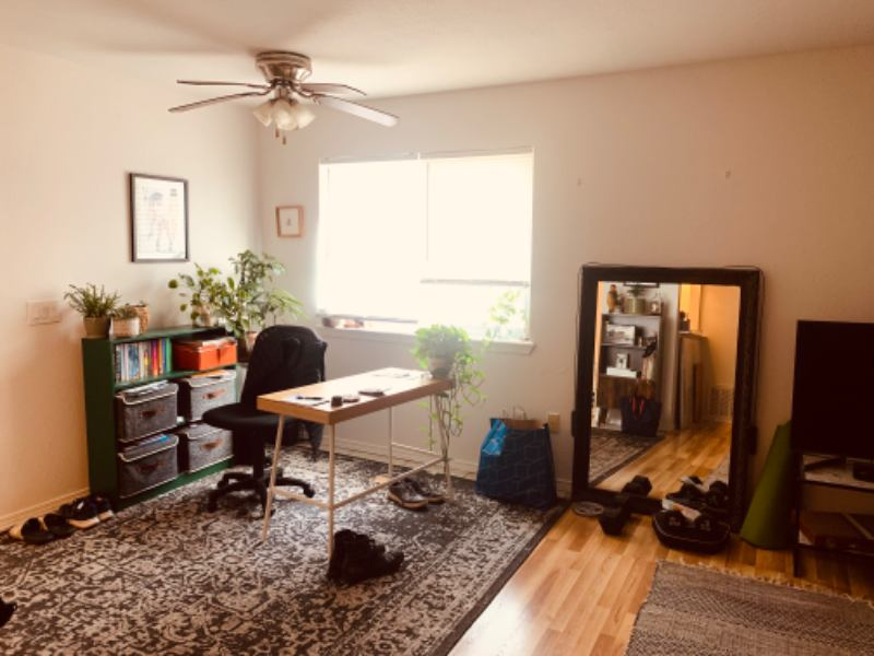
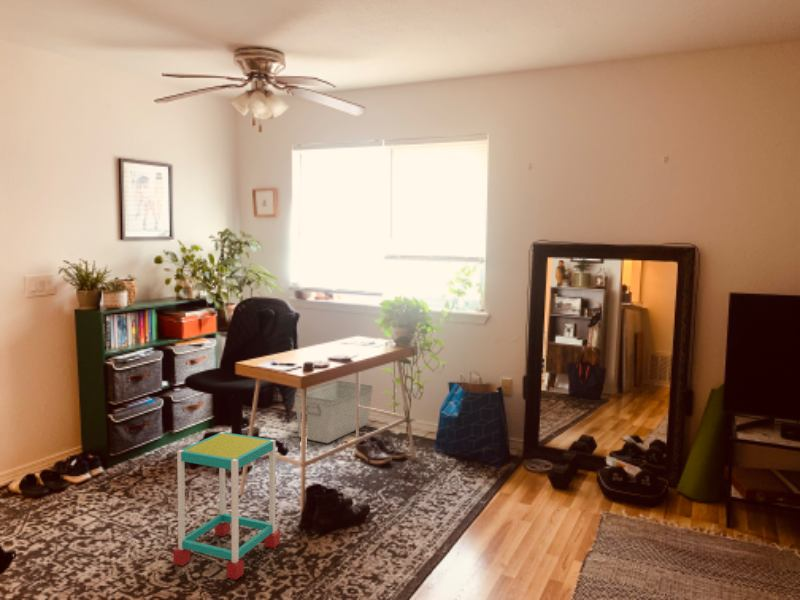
+ side table (231, 499)
+ storage bin (334, 410)
